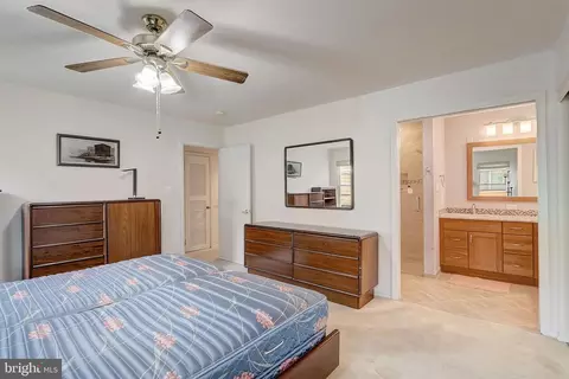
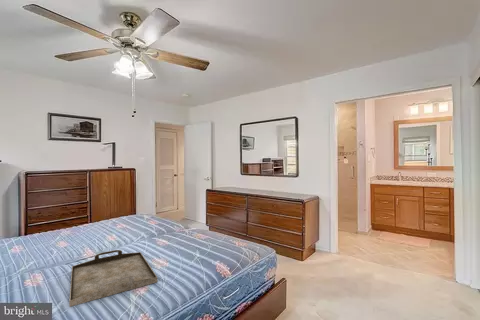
+ serving tray (112, 269)
